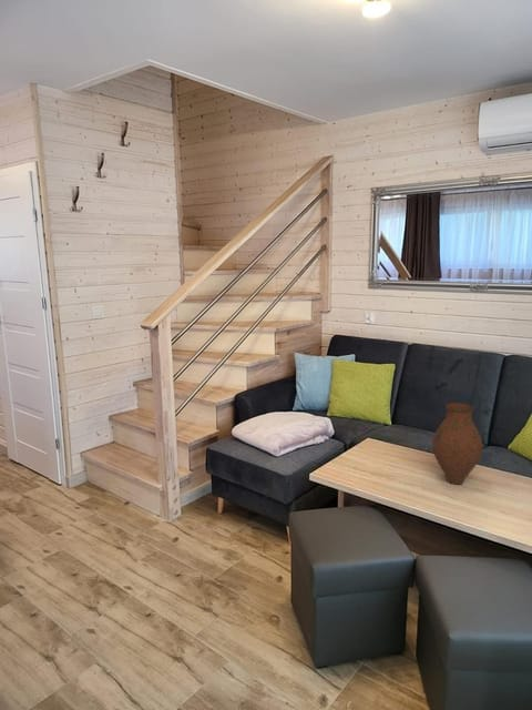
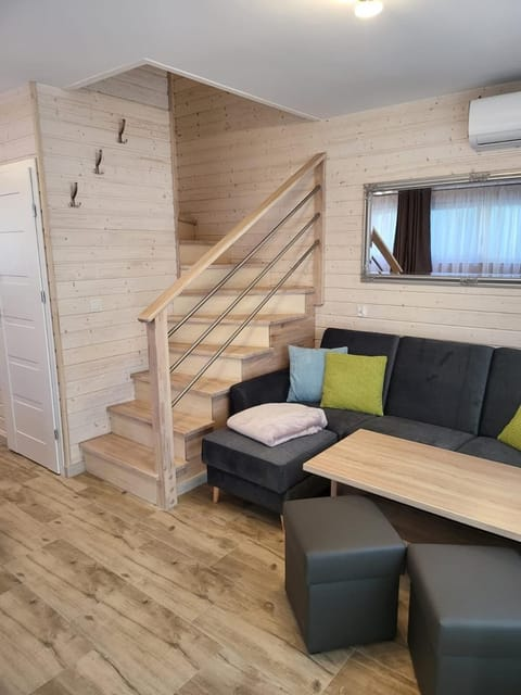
- vase (457, 444)
